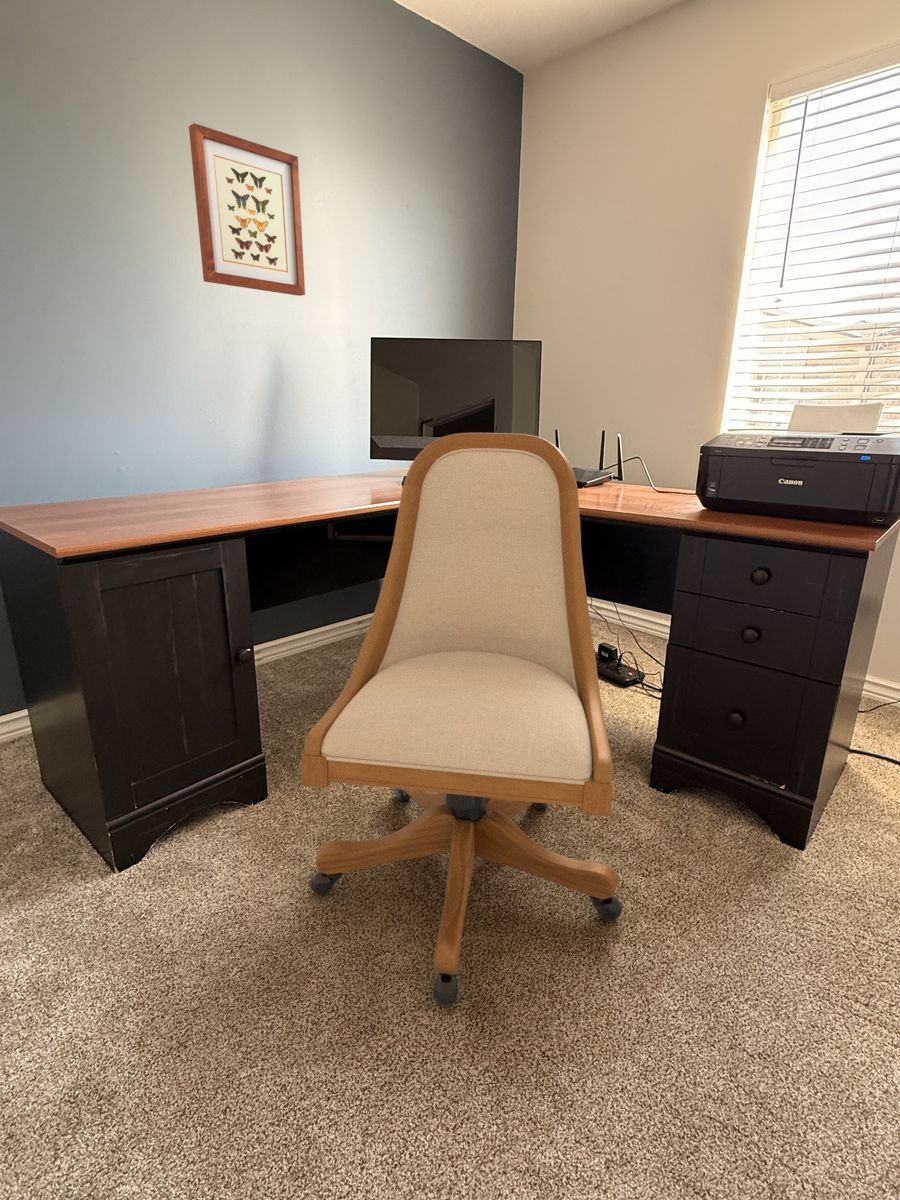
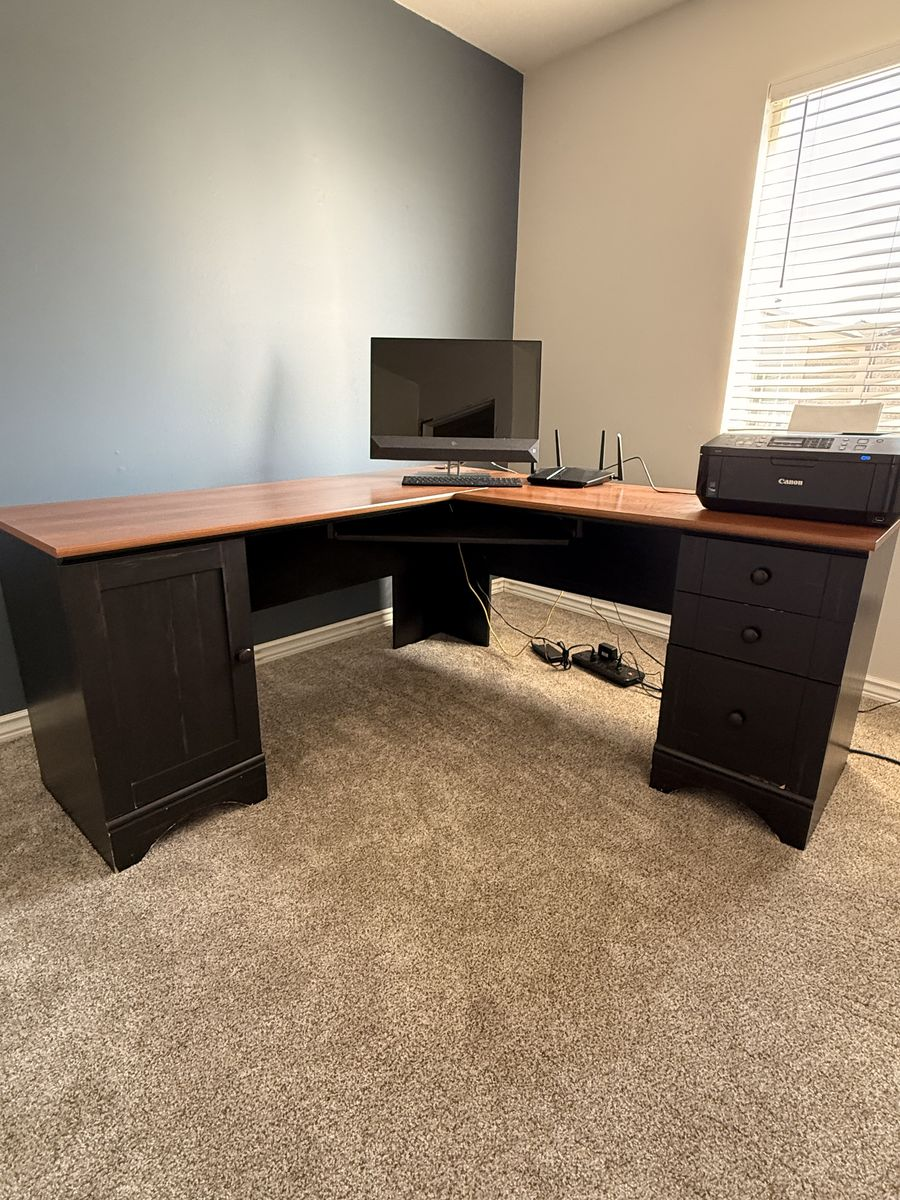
- chair (474, 673)
- wall art (251, 217)
